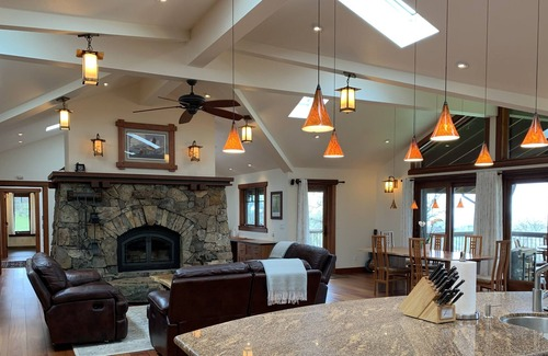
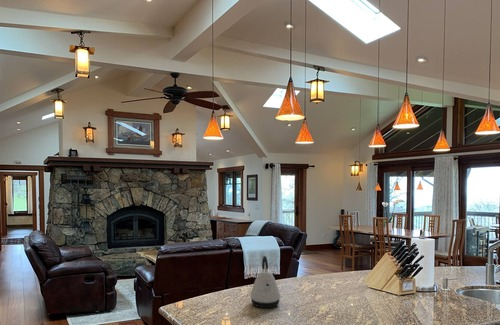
+ kettle (265, 280)
